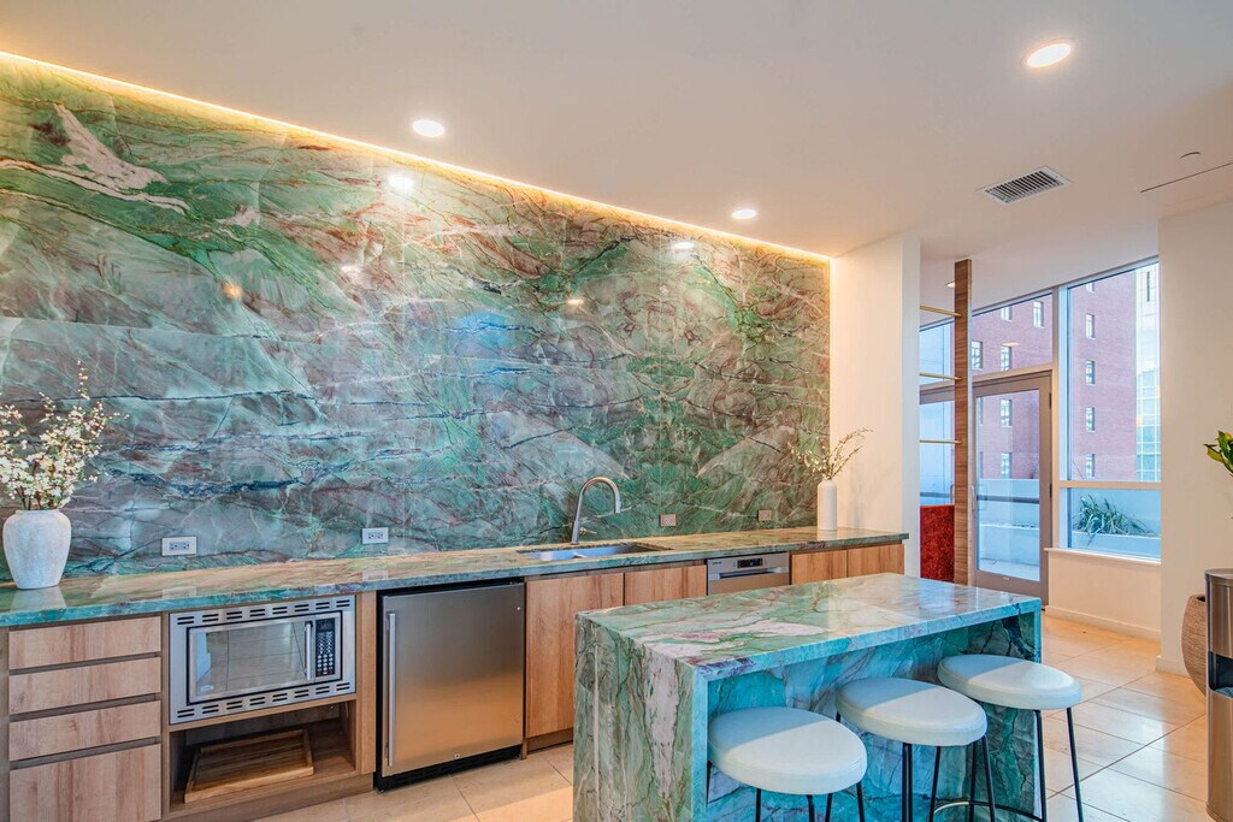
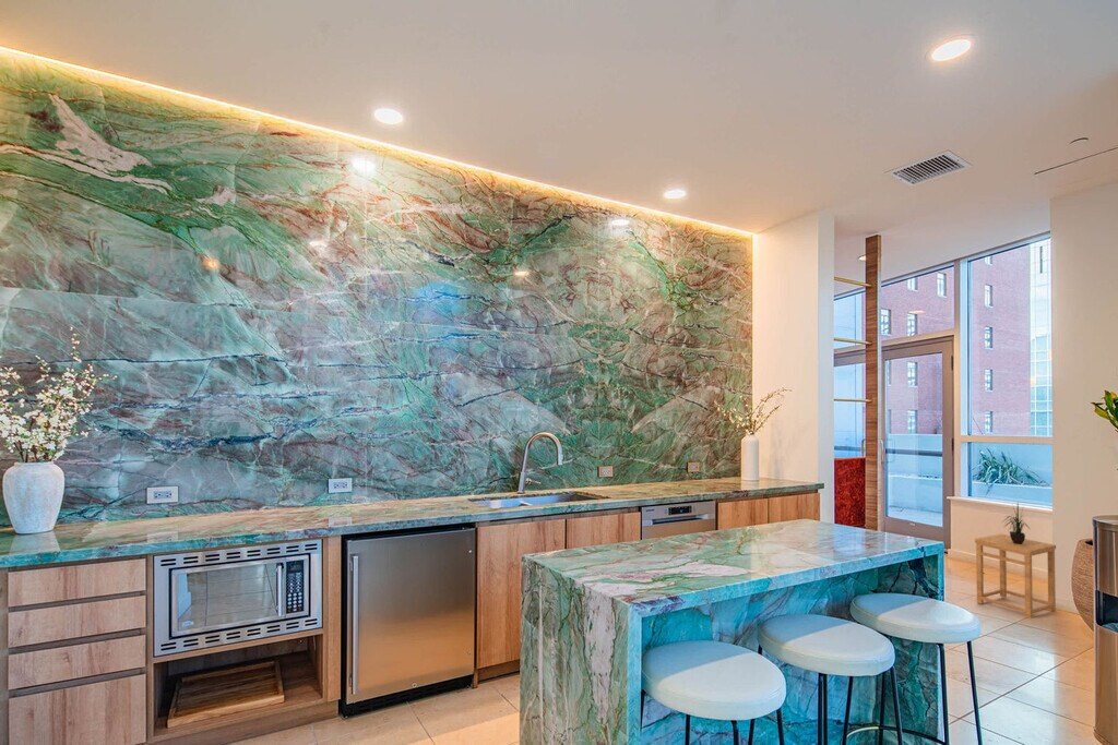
+ potted plant (1015, 518)
+ side table (1006, 574)
